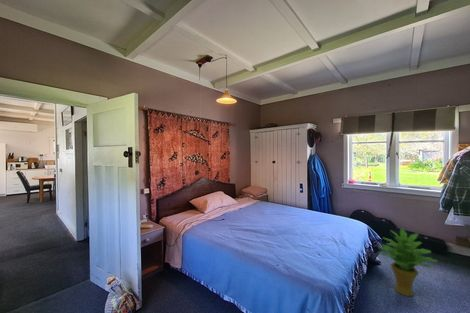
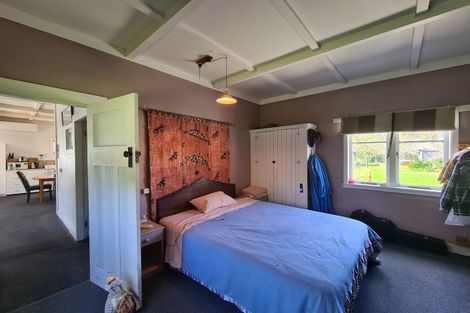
- potted plant (403, 261)
